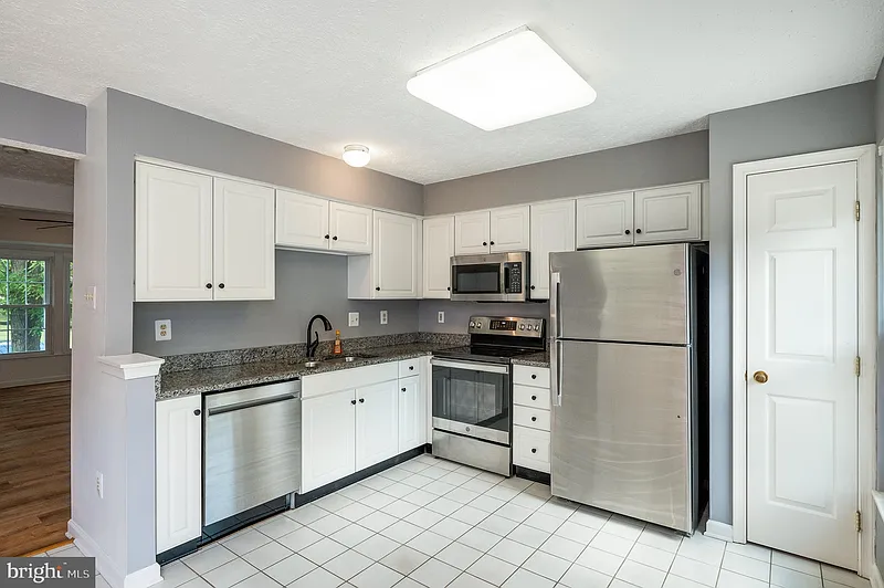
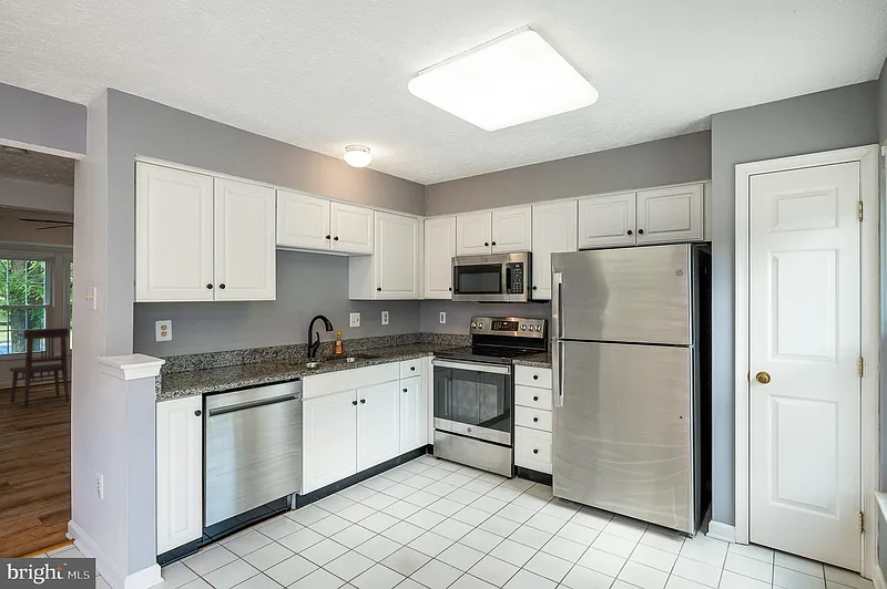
+ dining chair (41, 365)
